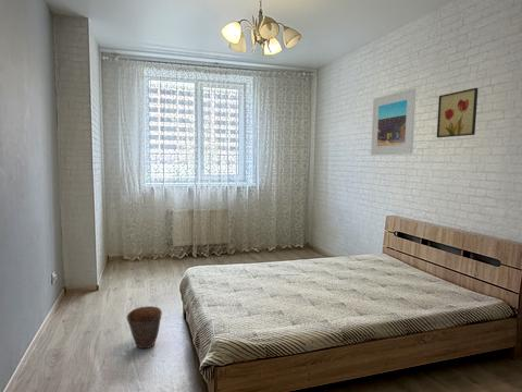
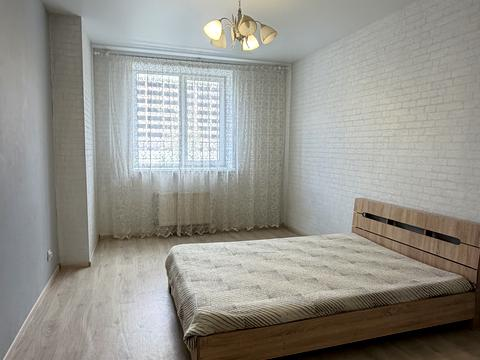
- wall art (457, 114)
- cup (145, 329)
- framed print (391, 124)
